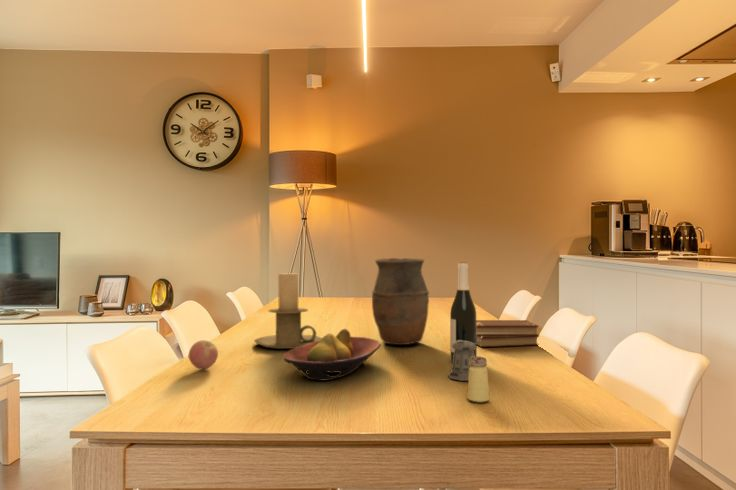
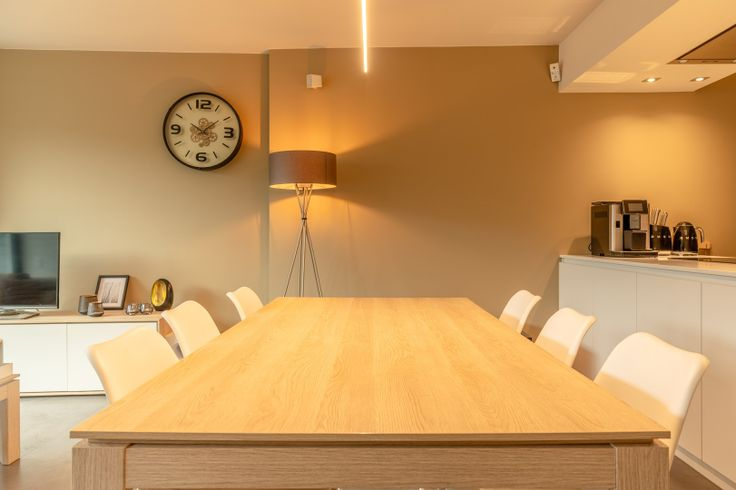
- candle holder (288, 308)
- book set (499, 332)
- saltshaker (478, 378)
- fruit bowl (334, 350)
- wine bottle (463, 311)
- vase (400, 301)
- pepper shaker (466, 357)
- apple (203, 354)
